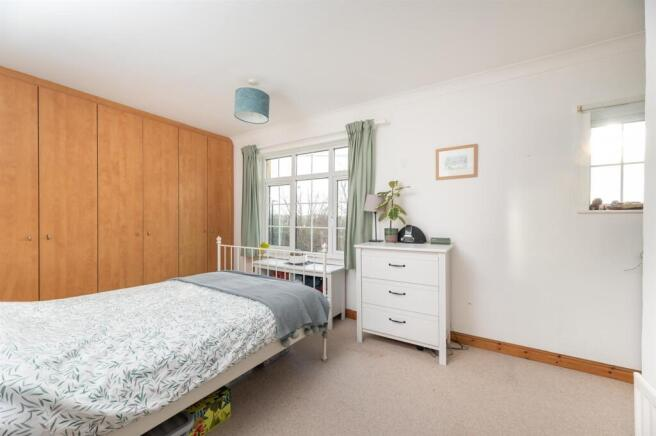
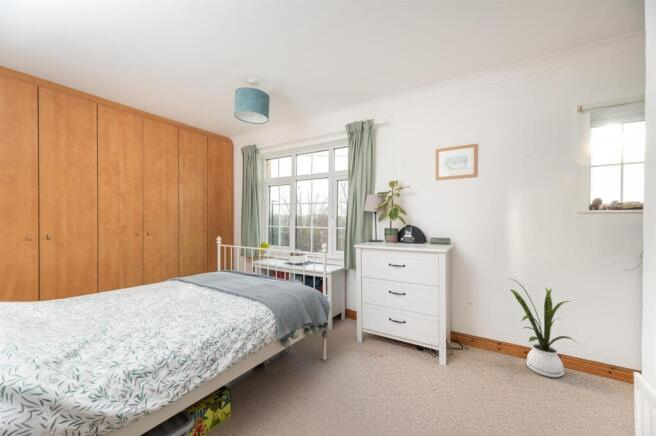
+ house plant (540, 324)
